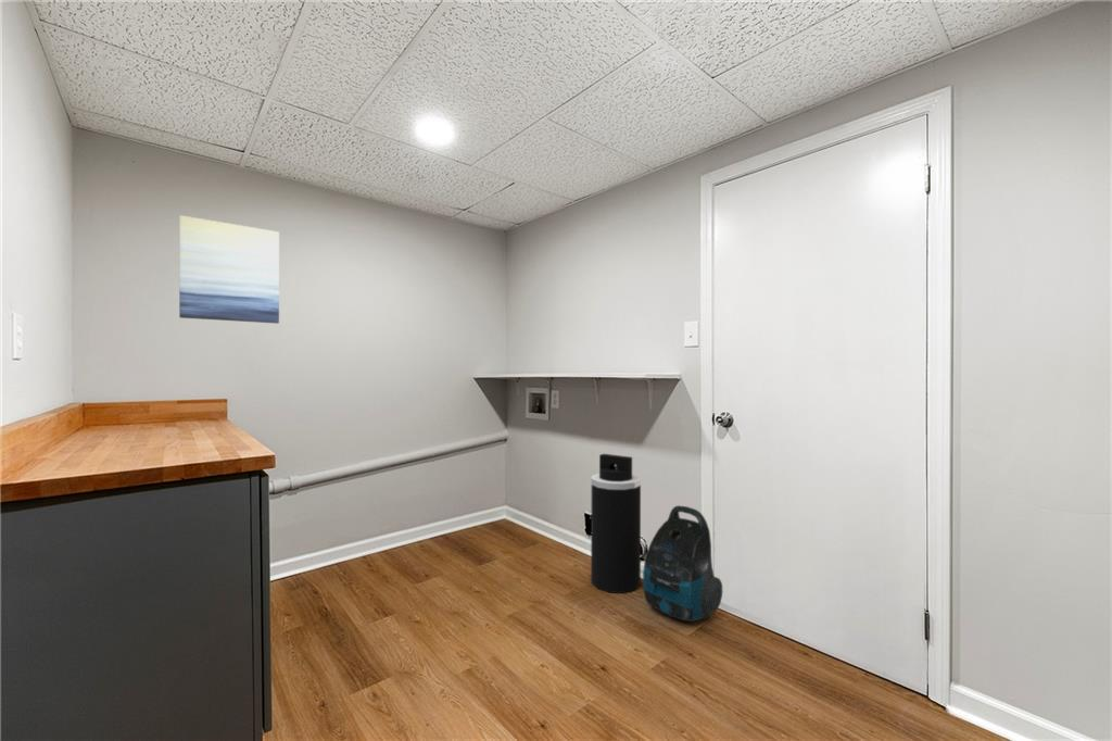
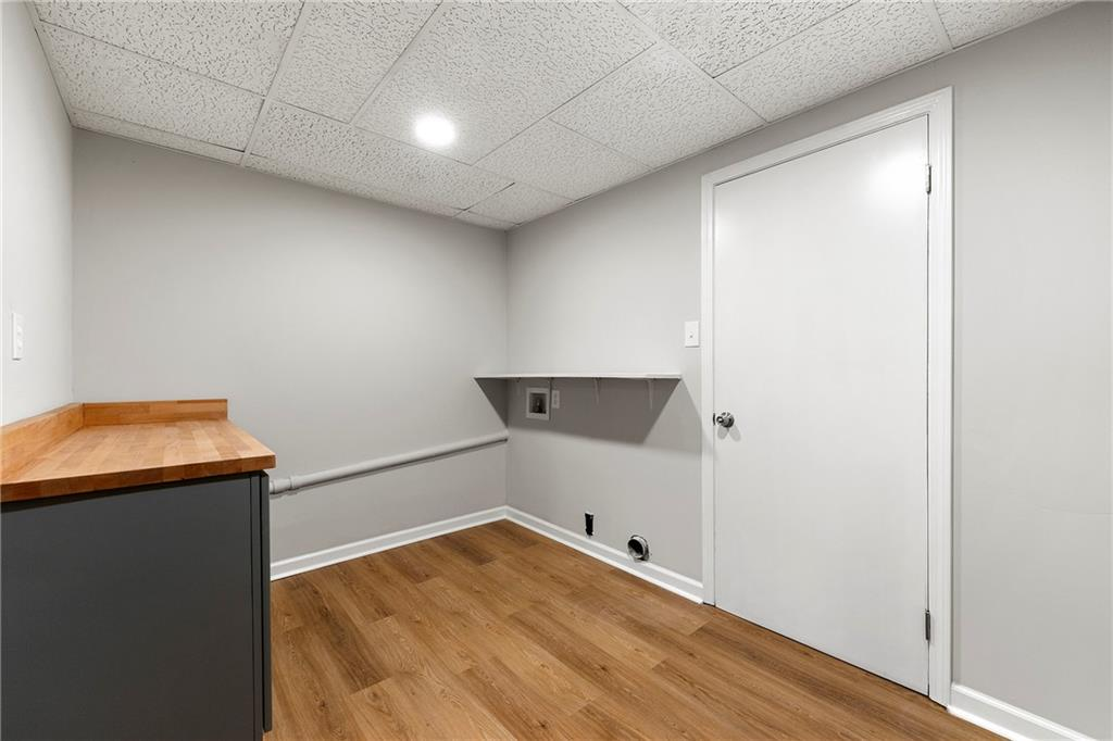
- trash can (615, 518)
- wall art (231, 272)
- vacuum cleaner (679, 560)
